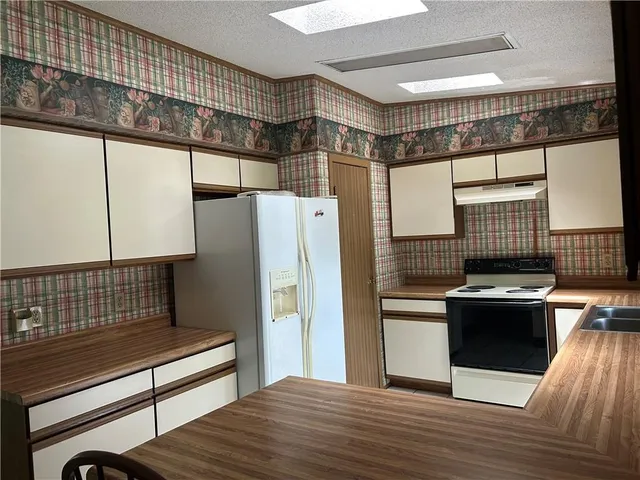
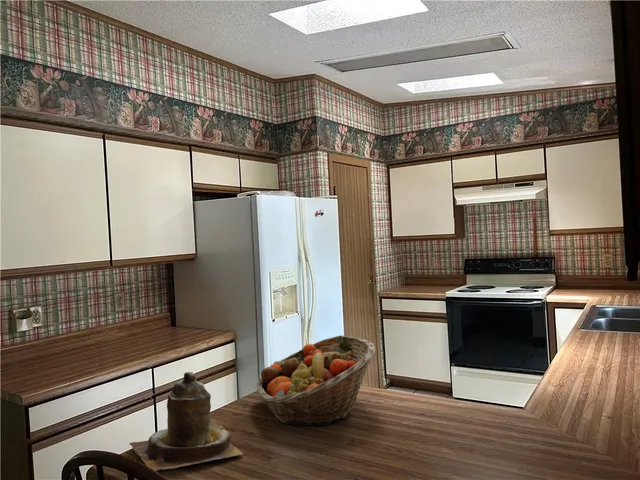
+ fruit basket (315, 376)
+ teapot (183, 413)
